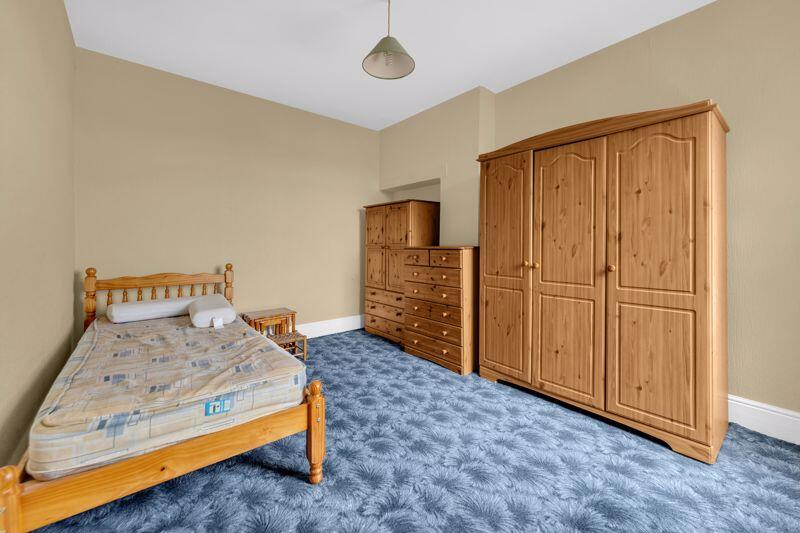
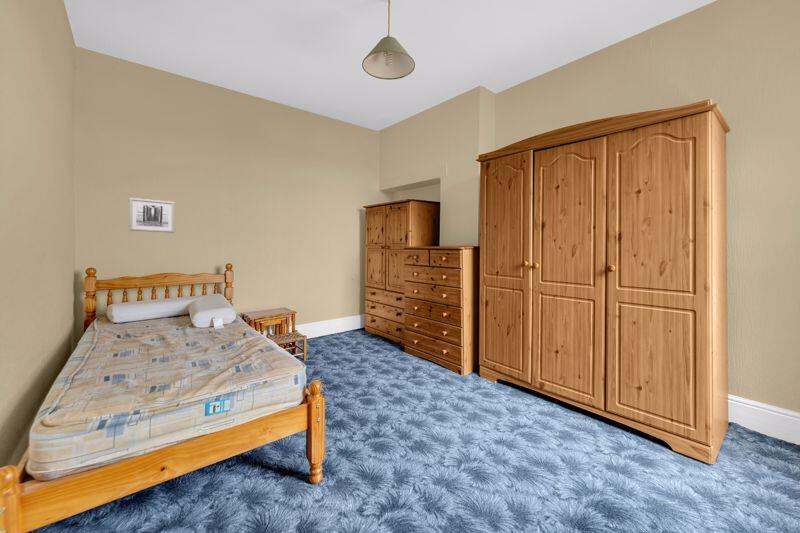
+ wall art (152, 215)
